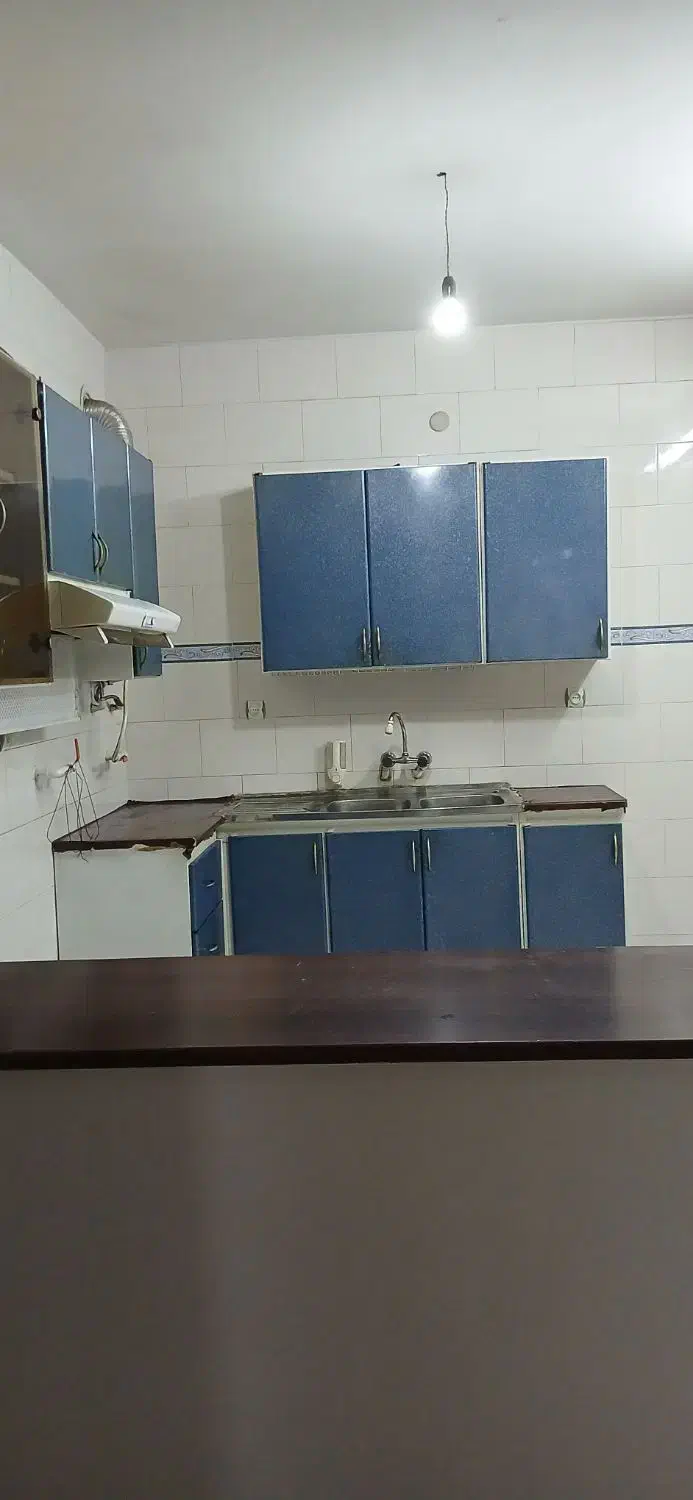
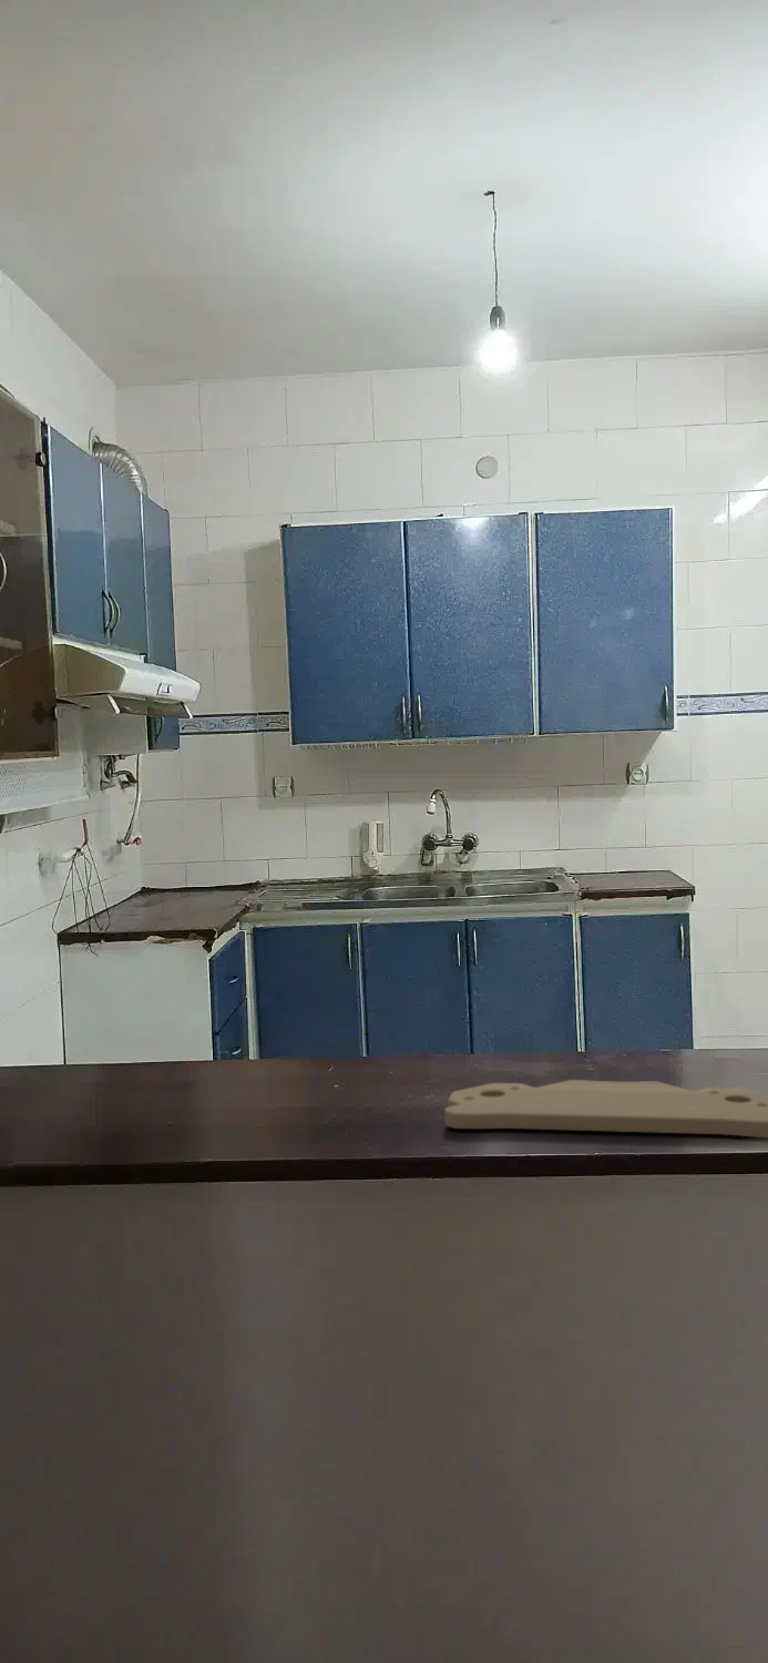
+ cutting board (613, 1104)
